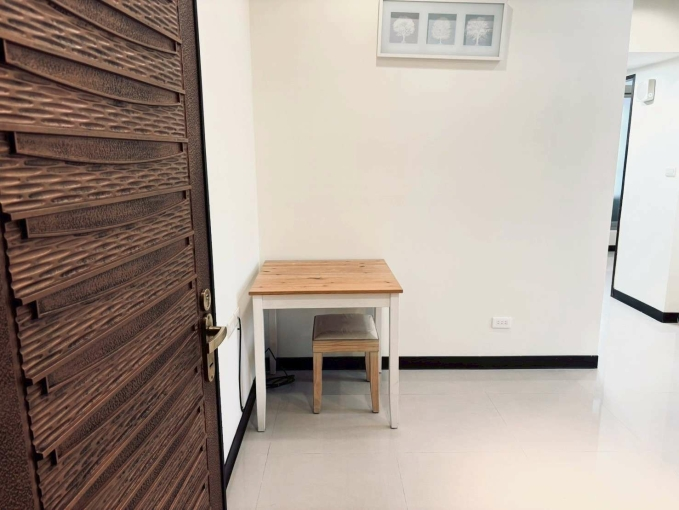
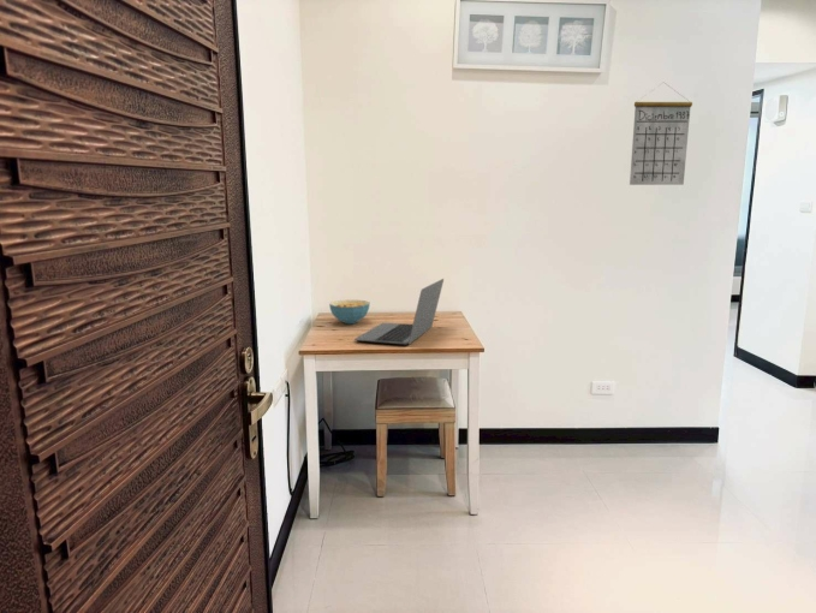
+ cereal bowl (350, 313)
+ laptop (400, 323)
+ calendar (660, 133)
